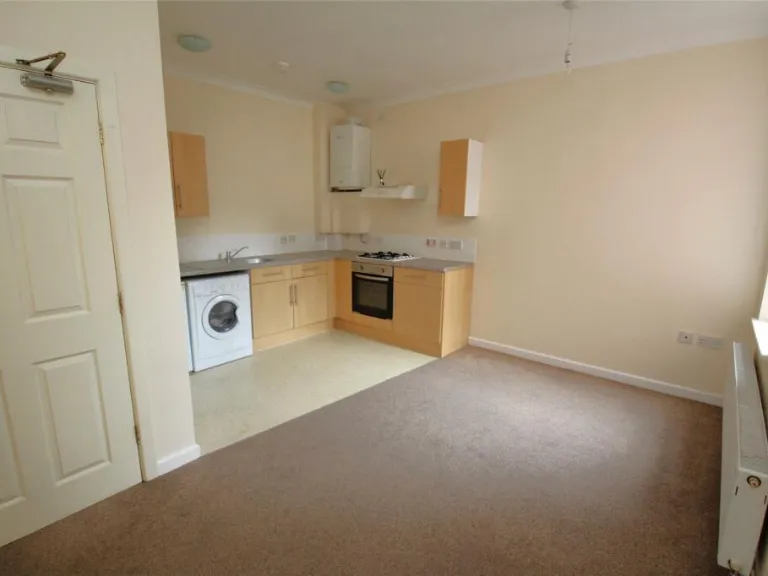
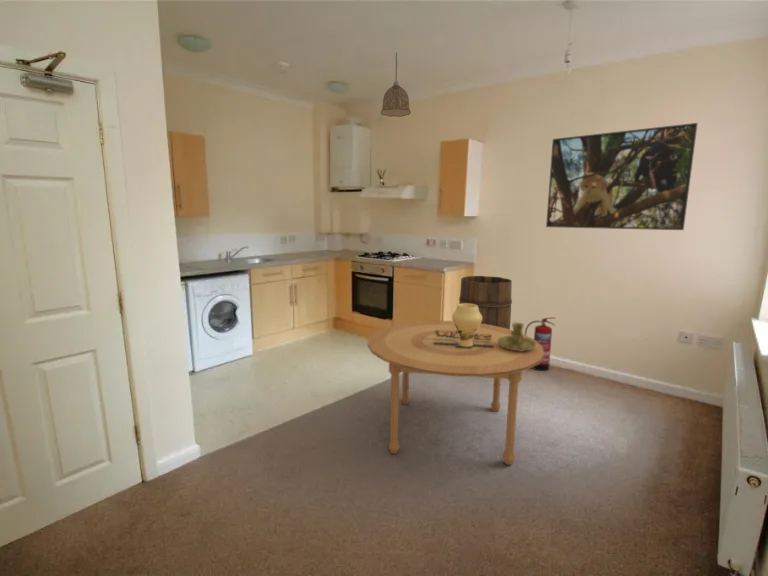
+ candle holder (518, 336)
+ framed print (613, 181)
+ pendant lamp (396, 83)
+ dining table (451, 375)
+ wooden barrel (483, 320)
+ vase (466, 326)
+ fire extinguisher (538, 341)
